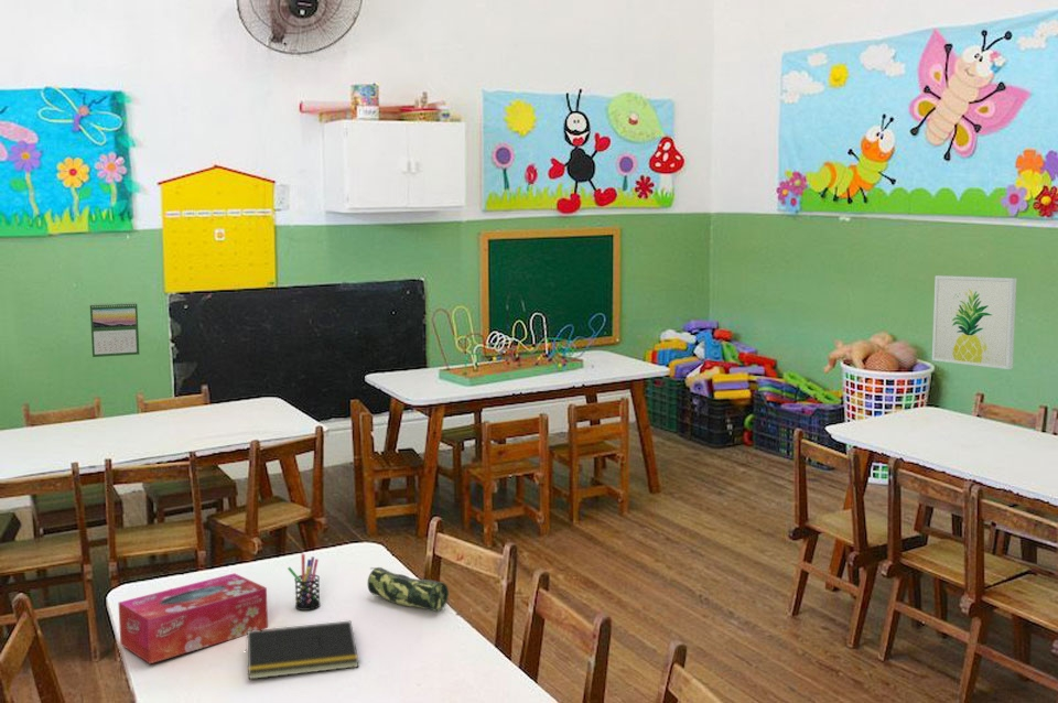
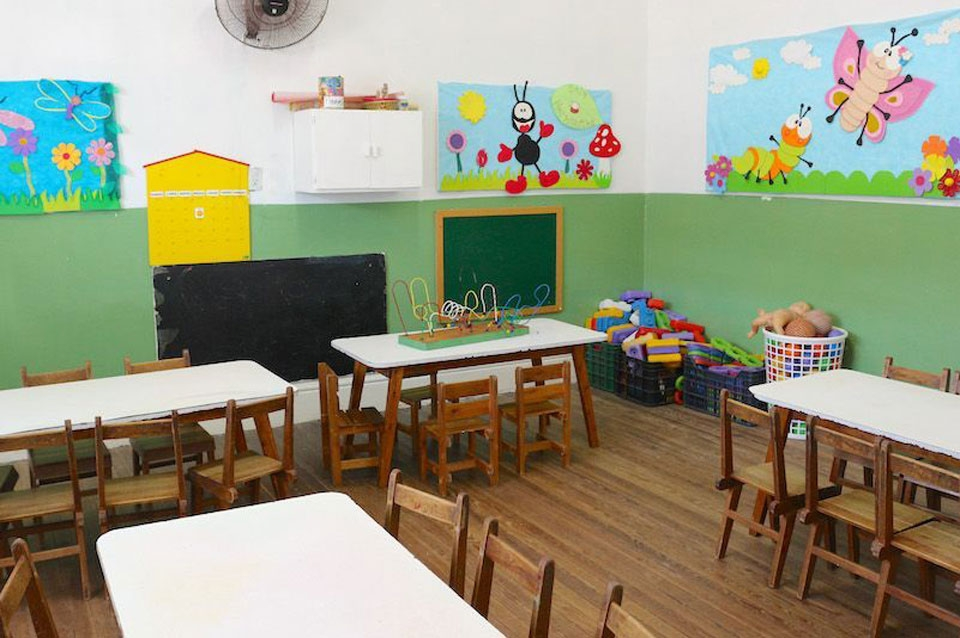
- pen holder (303, 581)
- pencil case (406, 588)
- calendar (115, 328)
- wall art (972, 321)
- notepad (302, 648)
- tissue box (194, 615)
